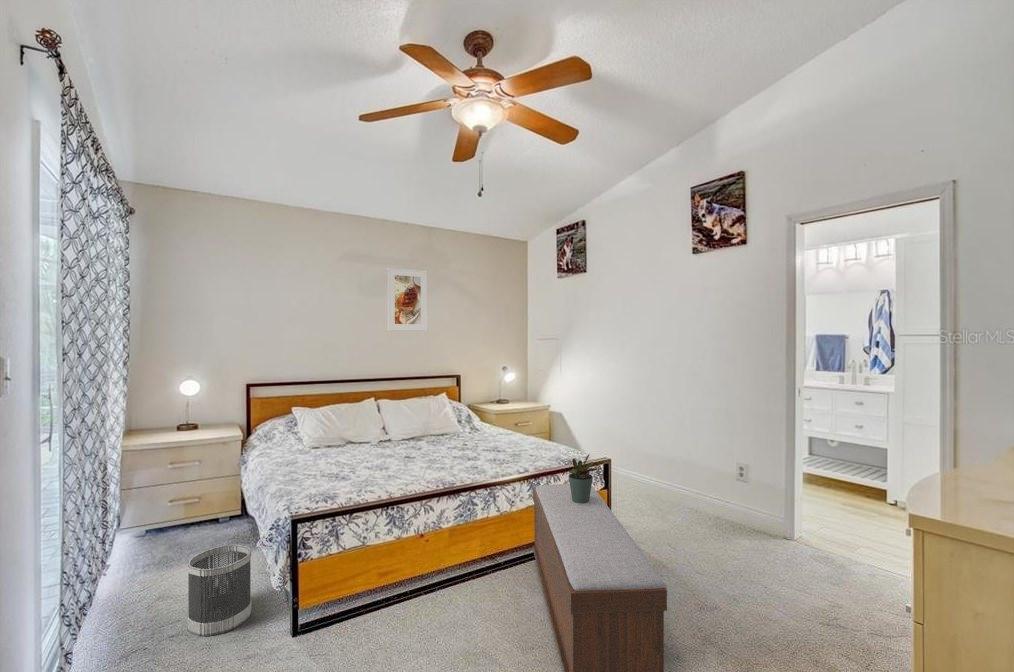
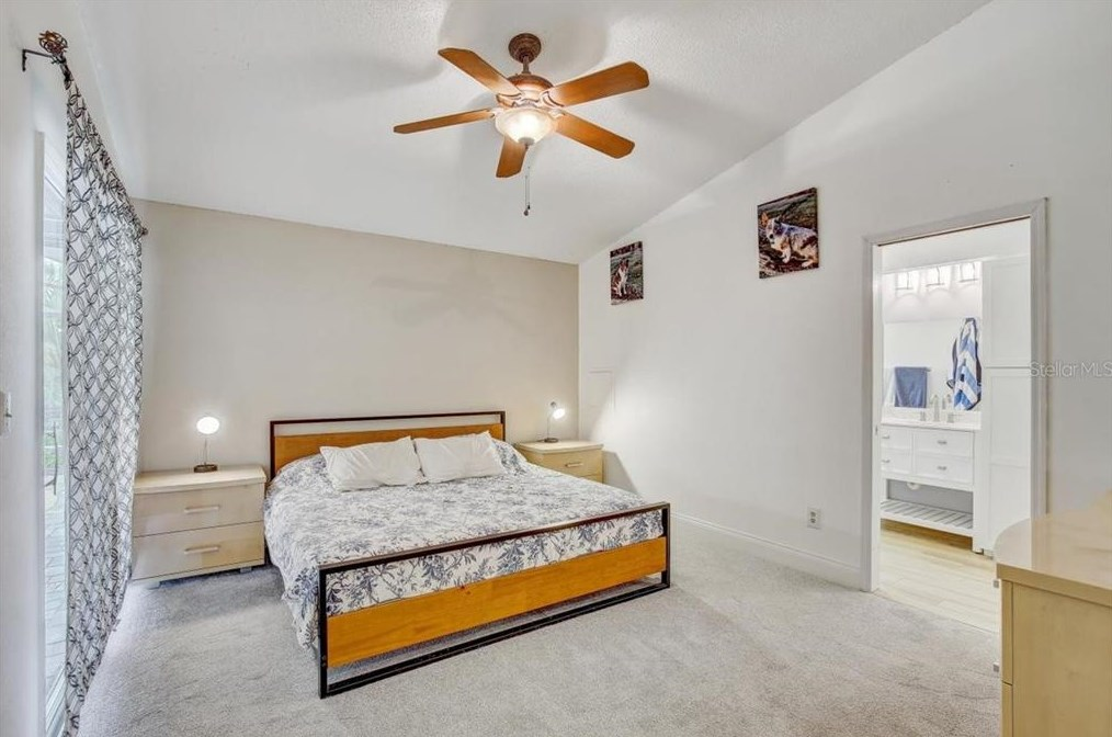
- wastebasket (220, 587)
- potted plant (584, 477)
- bench (584, 566)
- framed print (407, 300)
